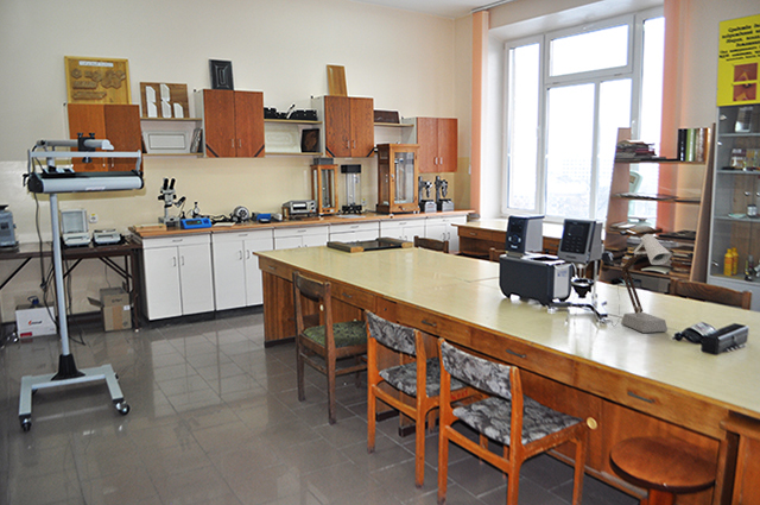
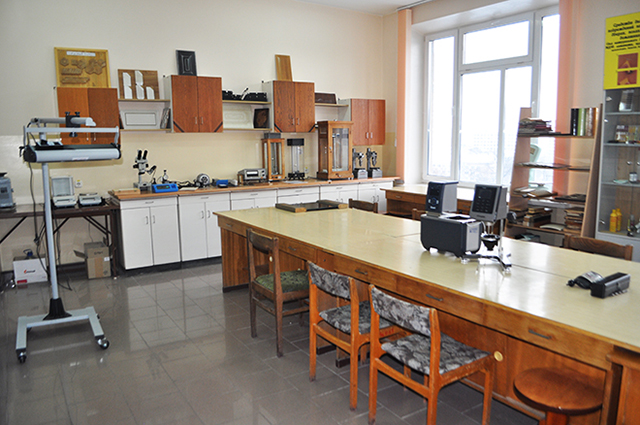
- desk lamp (632, 280)
